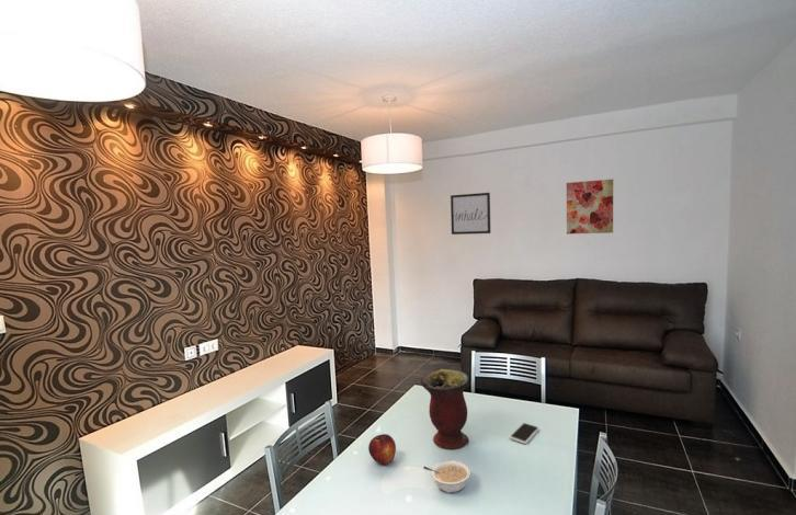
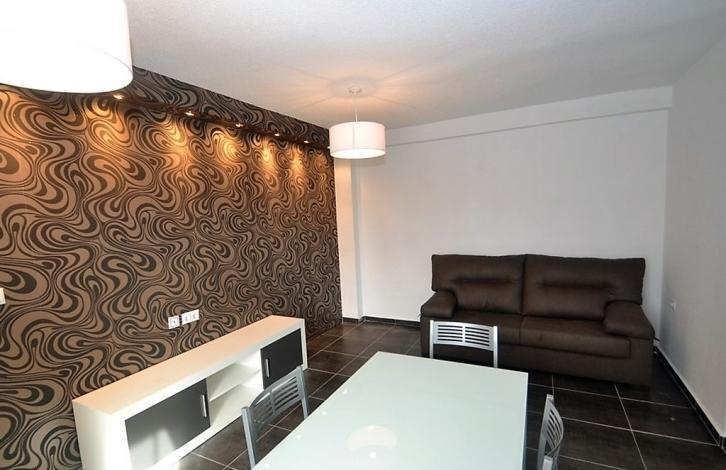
- wall art (589, 207)
- vase (445, 405)
- legume (450, 477)
- wall art (469, 214)
- smartphone (524, 433)
- fruit (383, 448)
